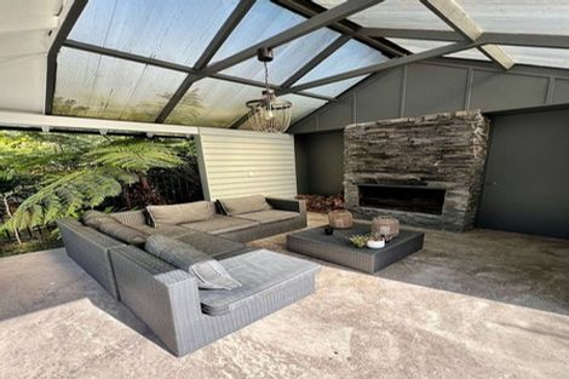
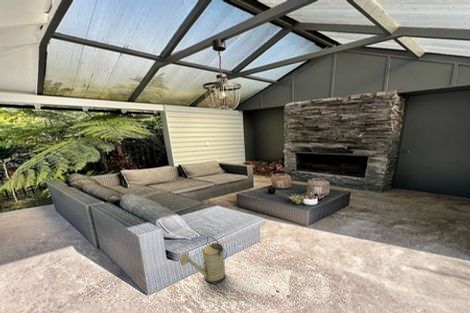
+ watering can (205, 261)
